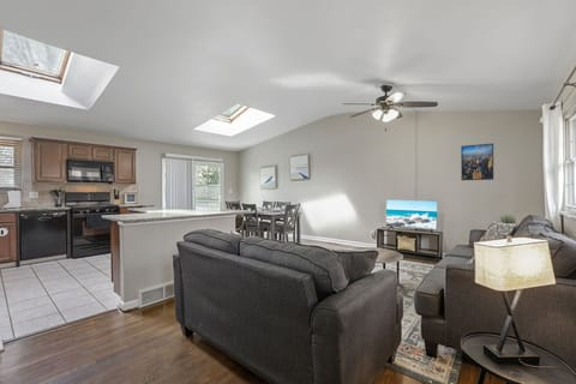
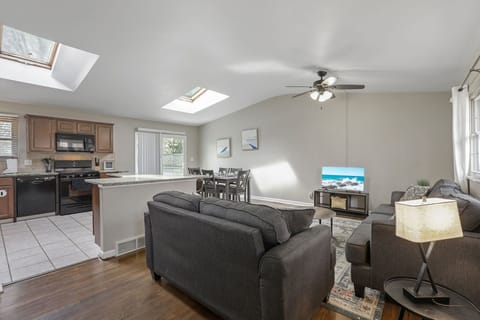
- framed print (476, 162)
